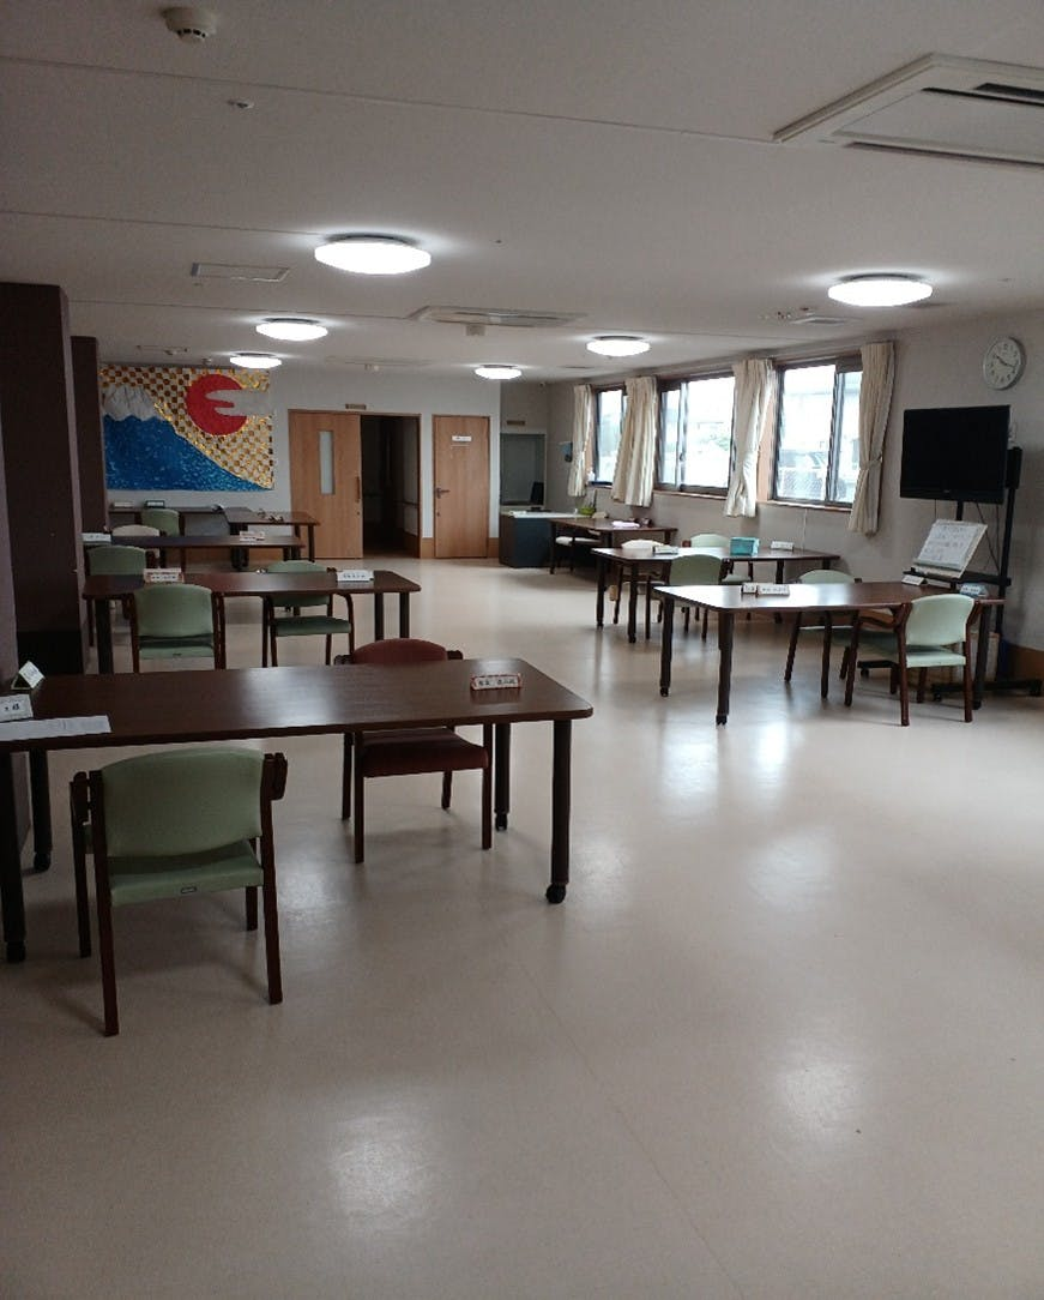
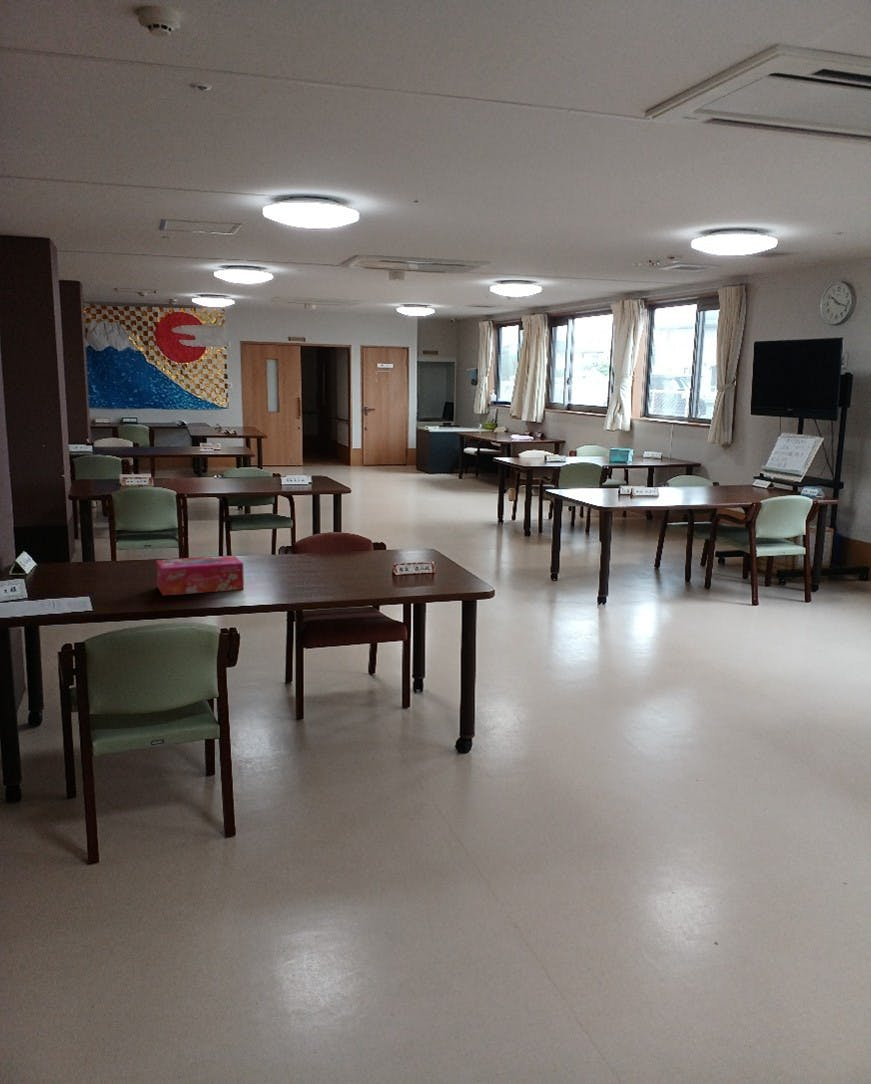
+ tissue box (200, 574)
